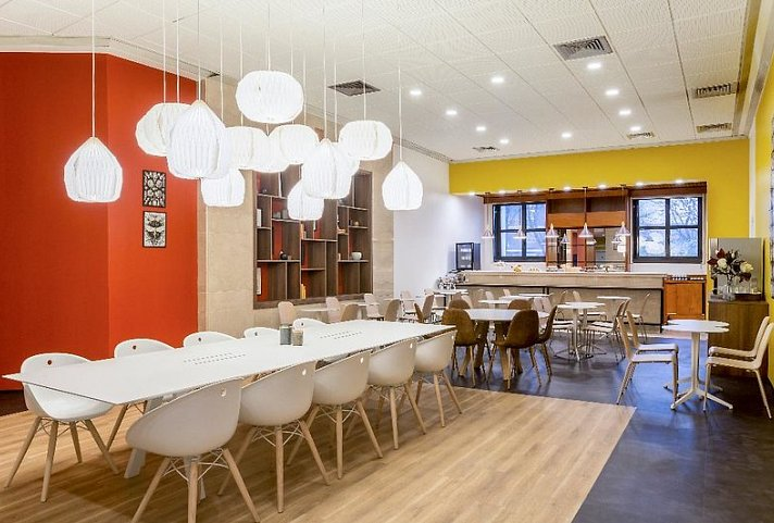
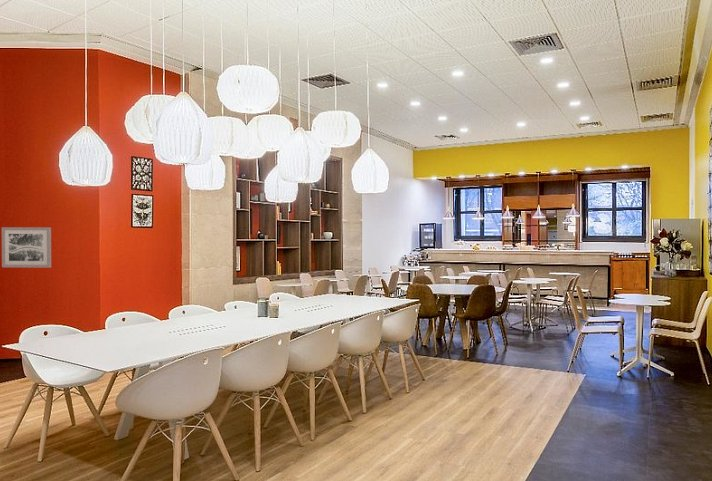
+ wall art (26, 247)
